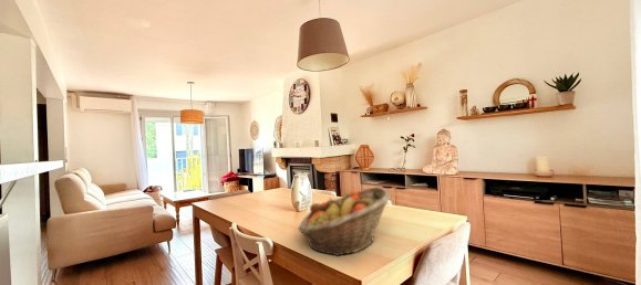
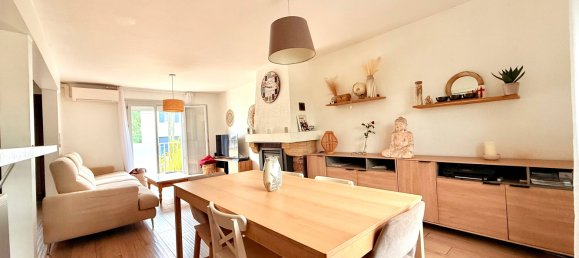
- fruit basket (344, 214)
